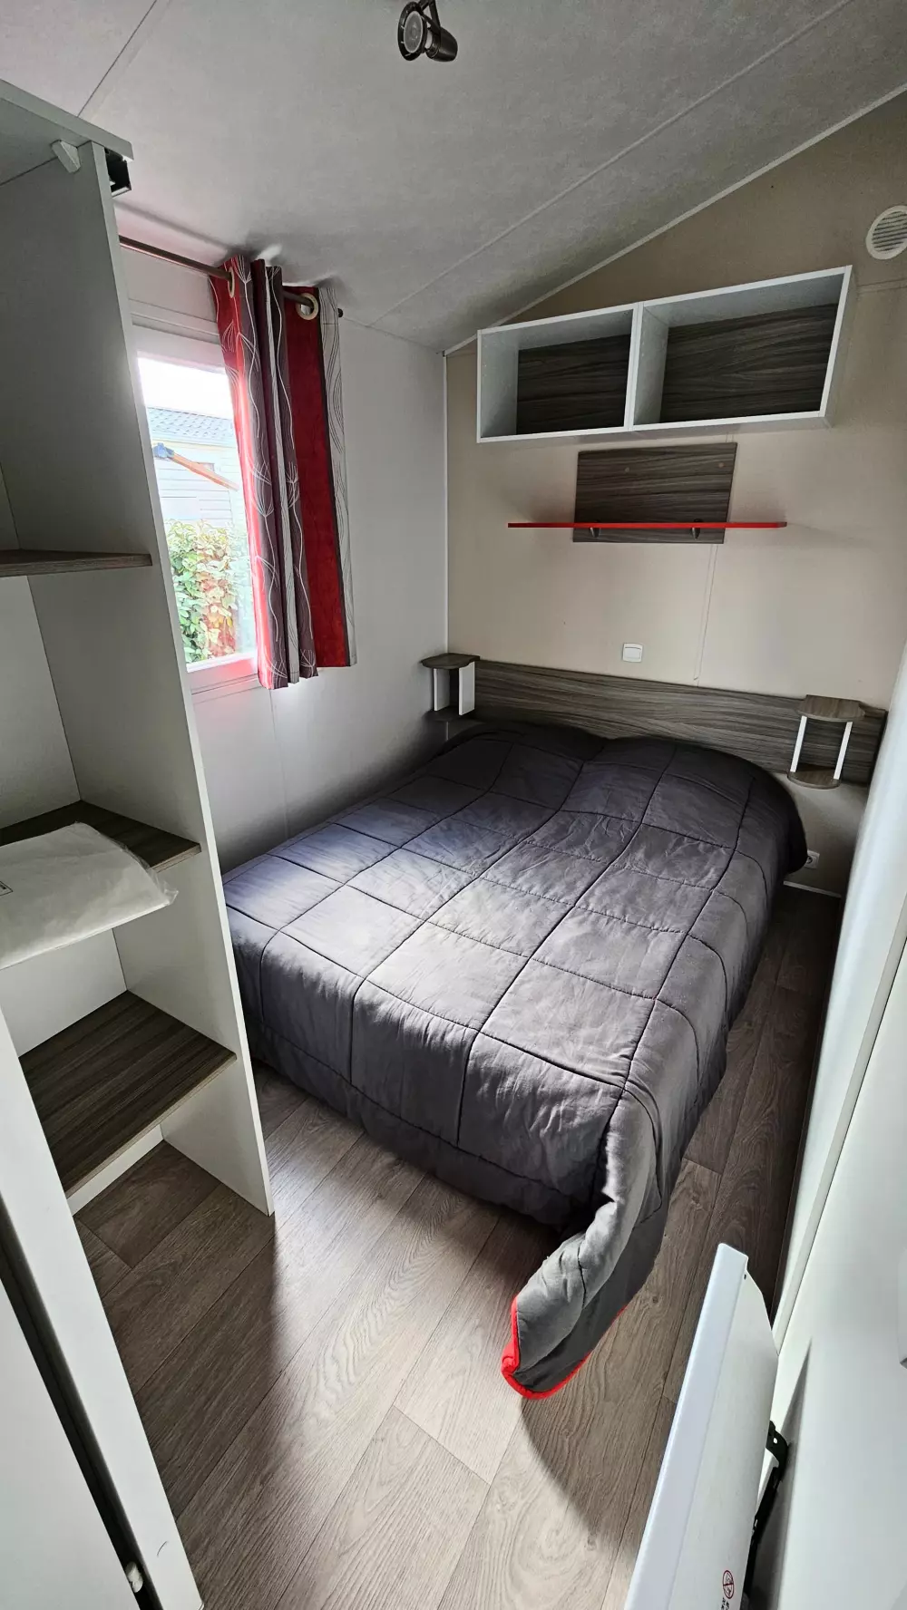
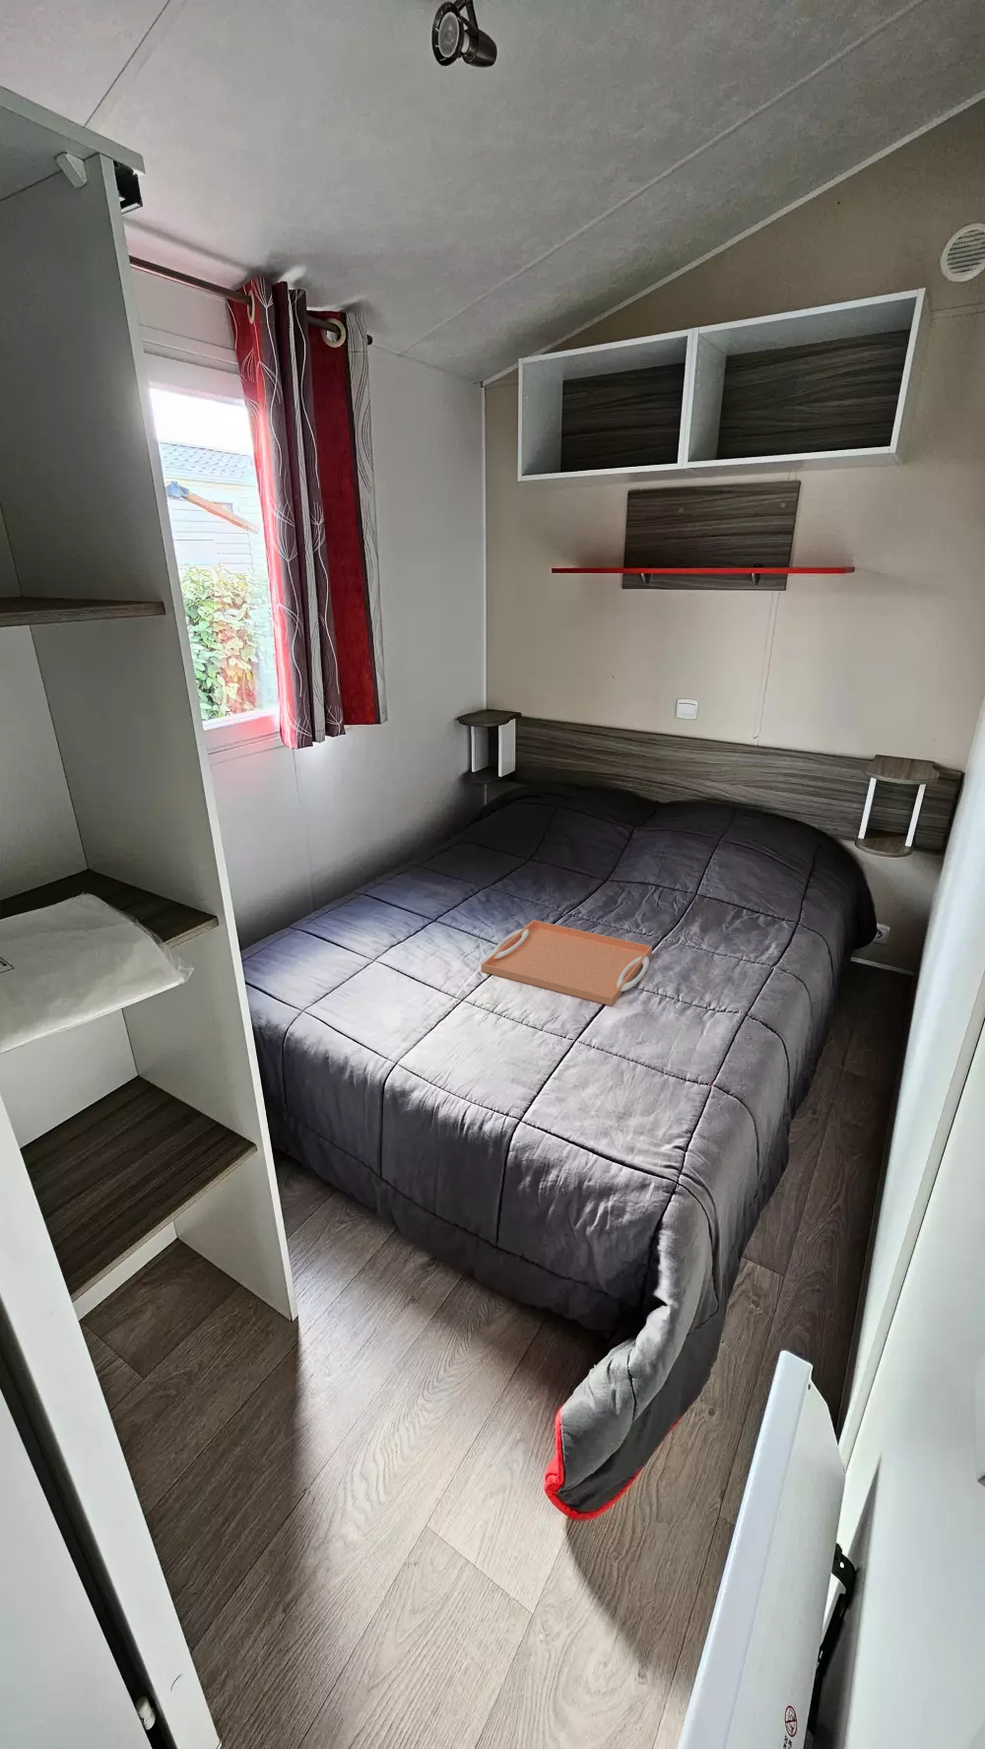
+ serving tray (568, 959)
